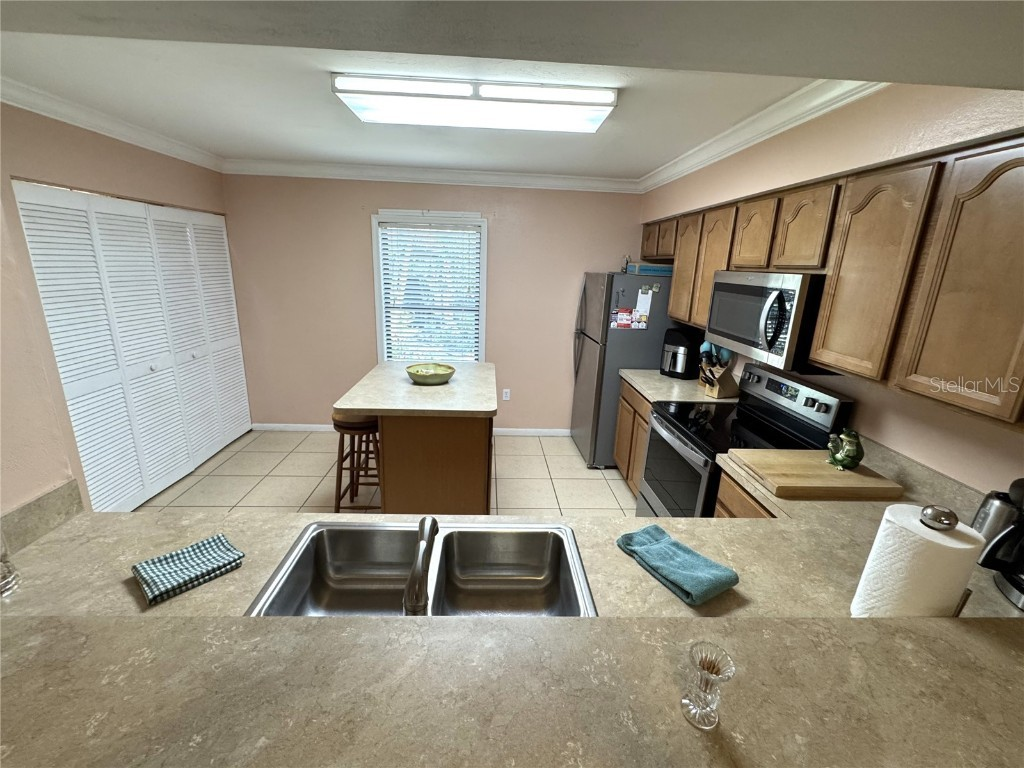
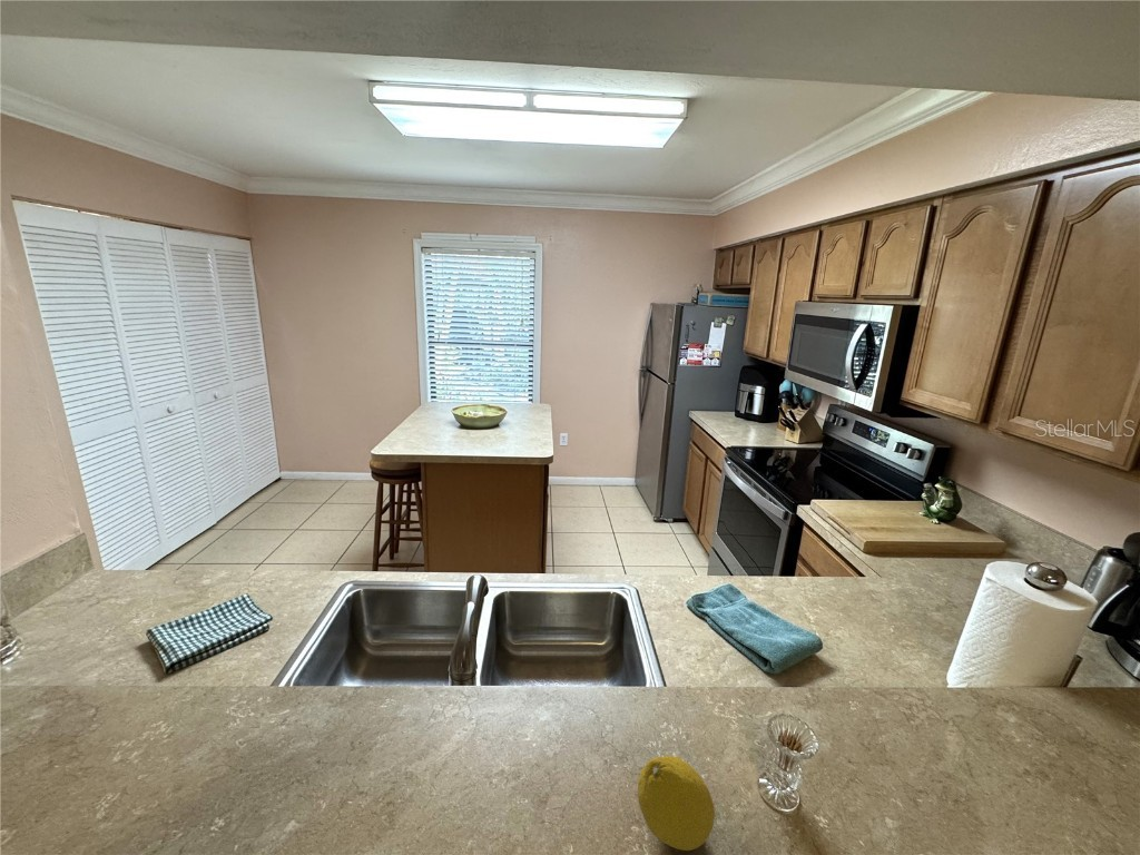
+ fruit (675, 798)
